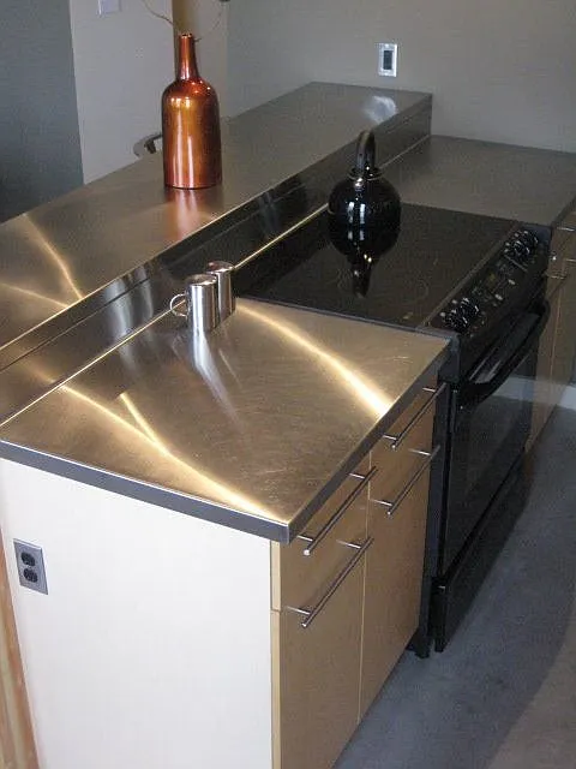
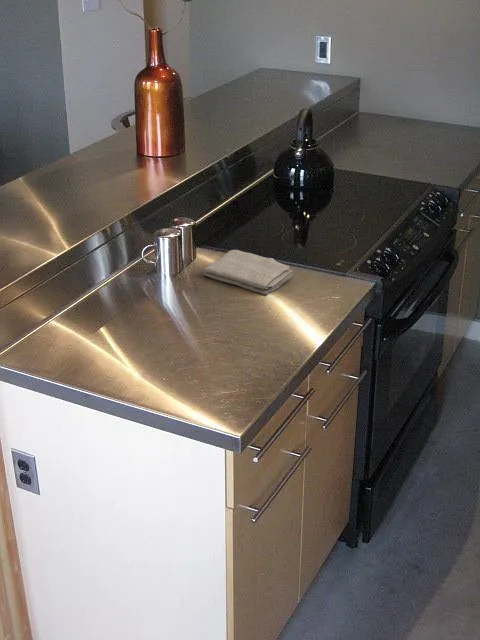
+ washcloth (248, 270)
